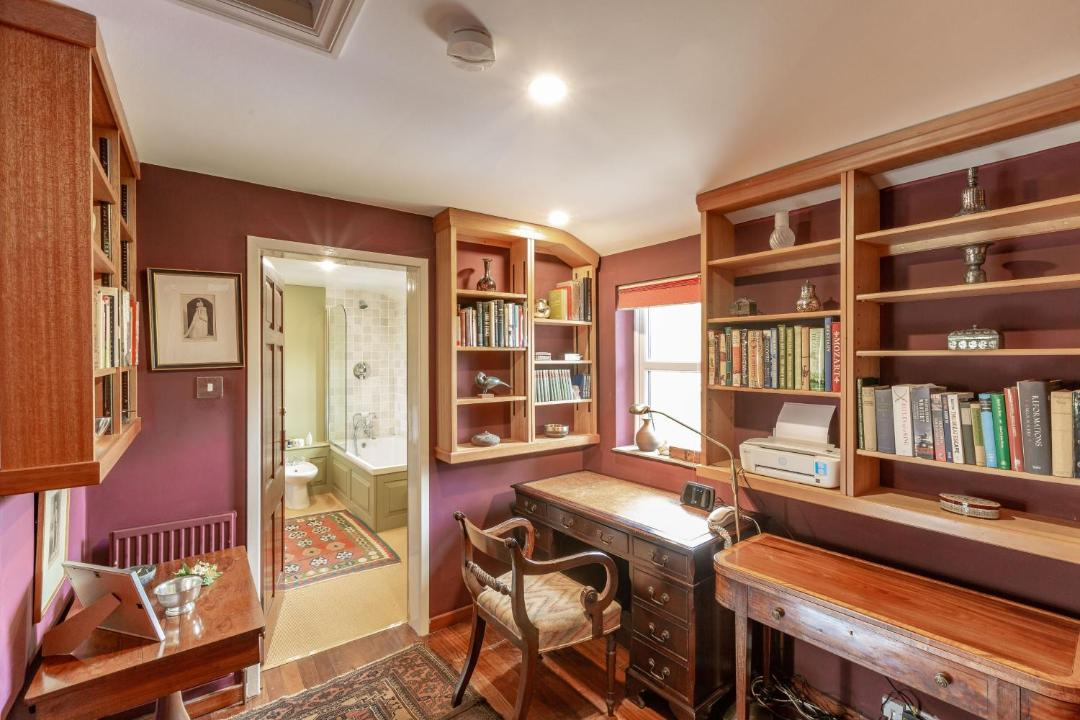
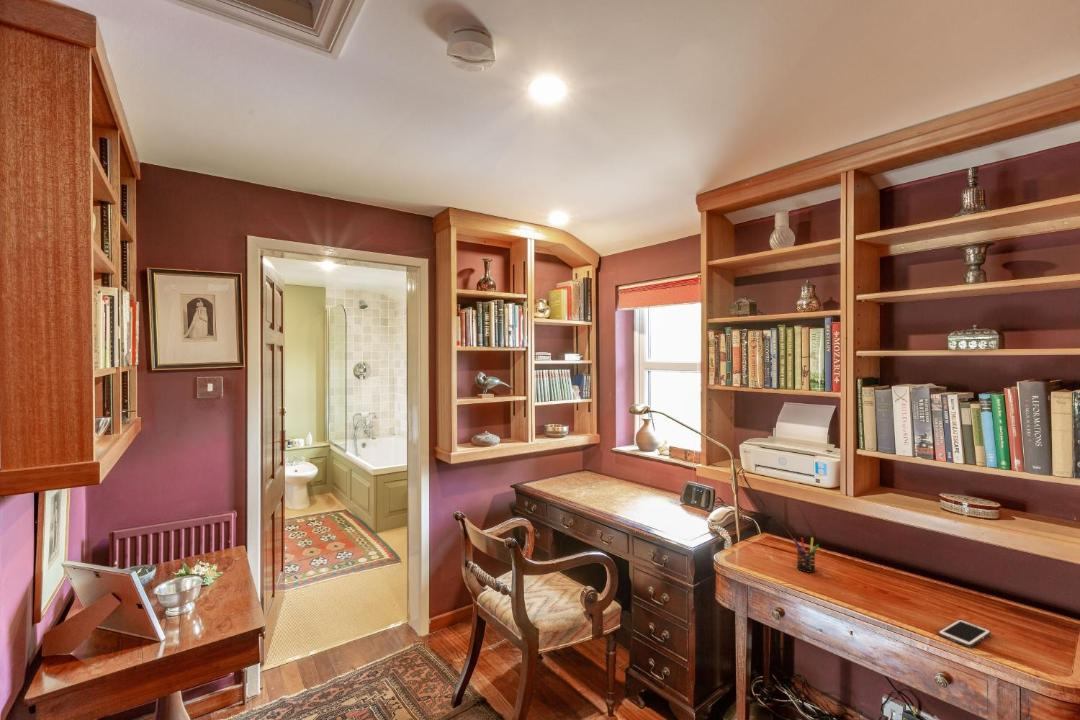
+ pen holder (807, 553)
+ cell phone (964, 633)
